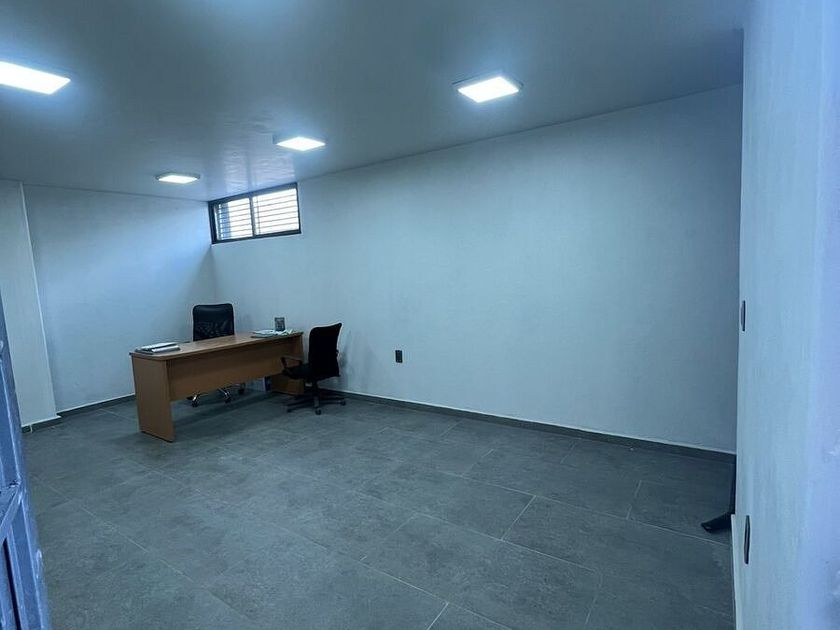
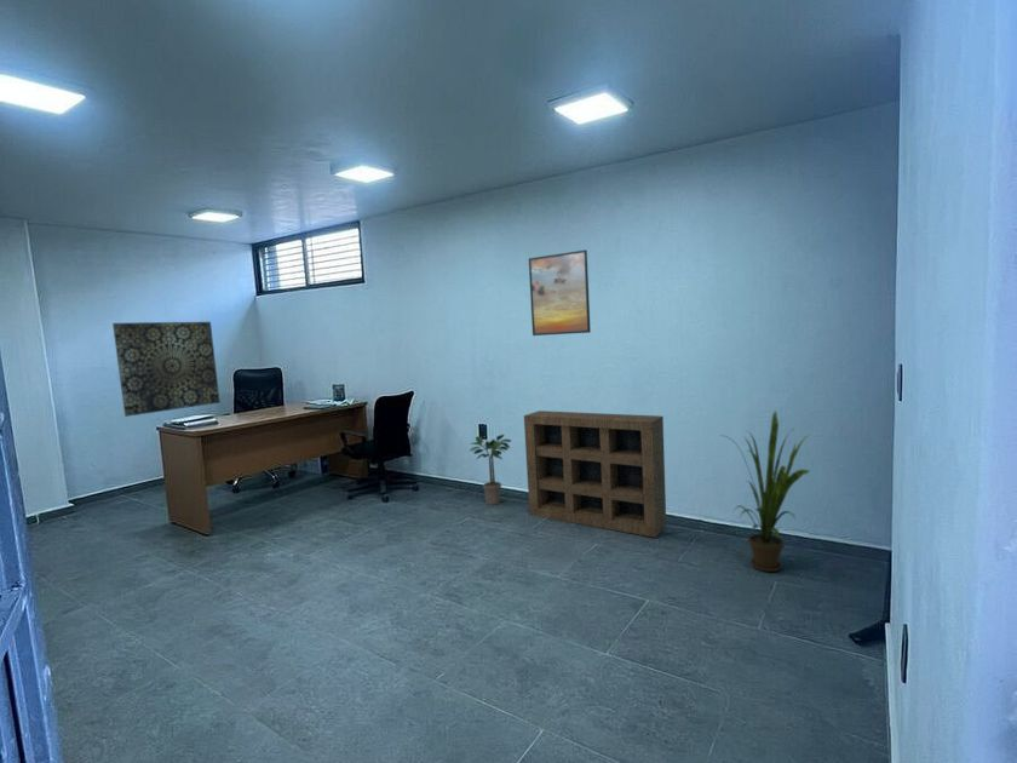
+ potted plant (493, 466)
+ wall art (170, 366)
+ house plant (763, 490)
+ shelving unit (592, 467)
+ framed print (558, 294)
